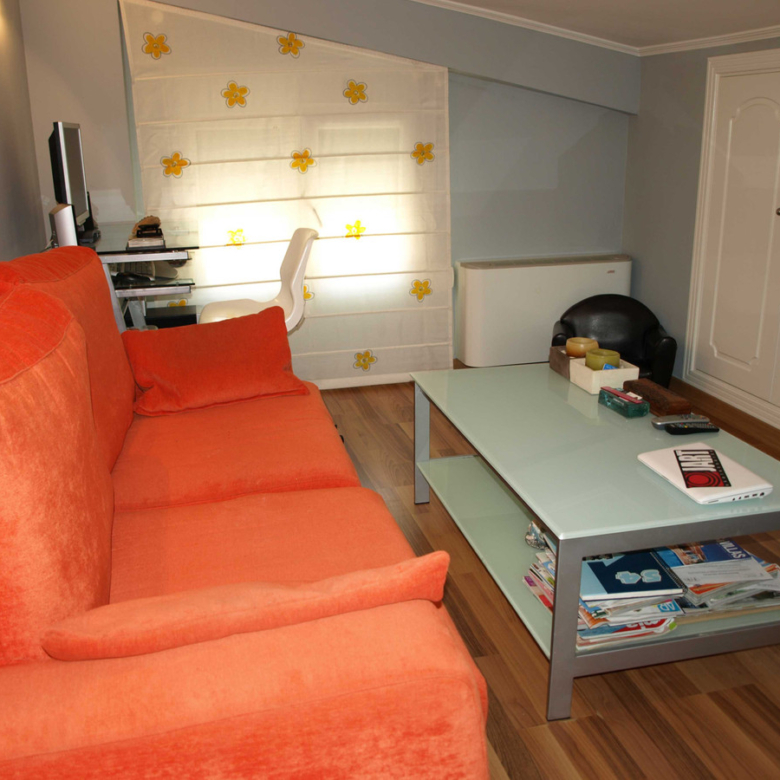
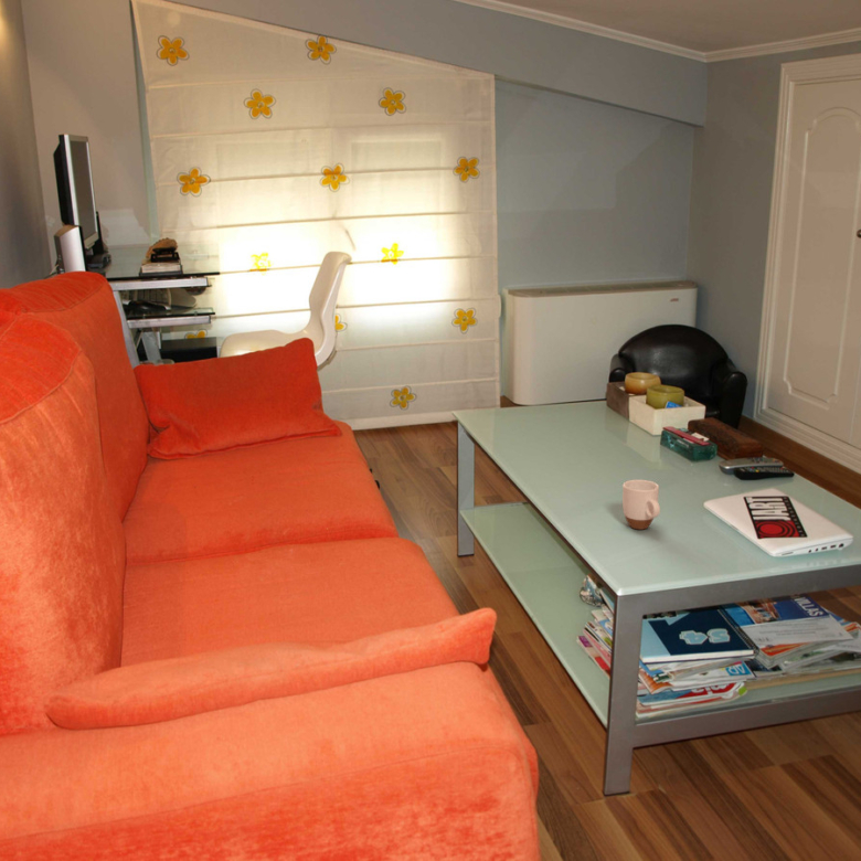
+ mug (644, 508)
